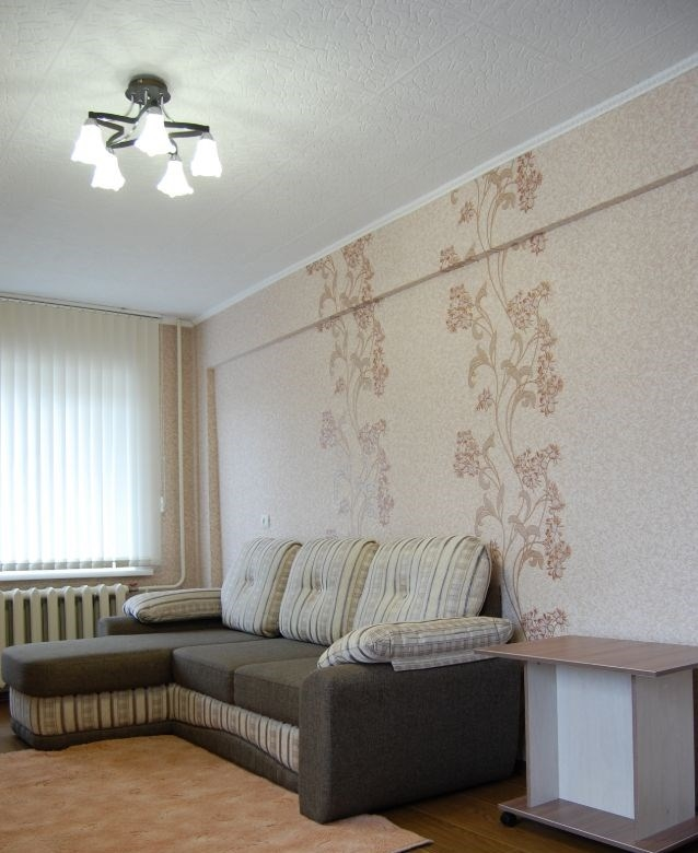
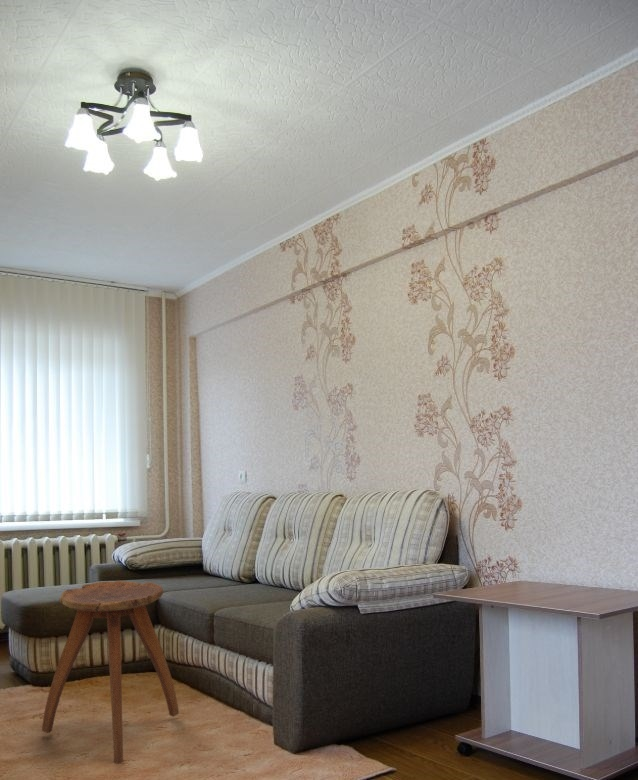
+ stool (120, 662)
